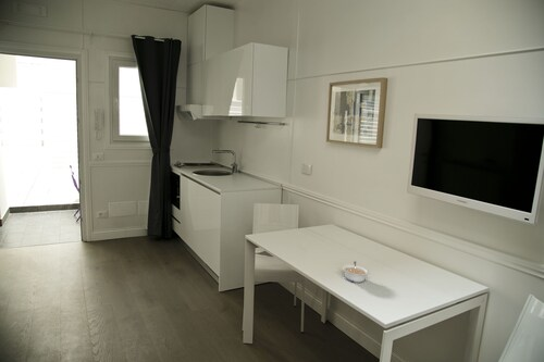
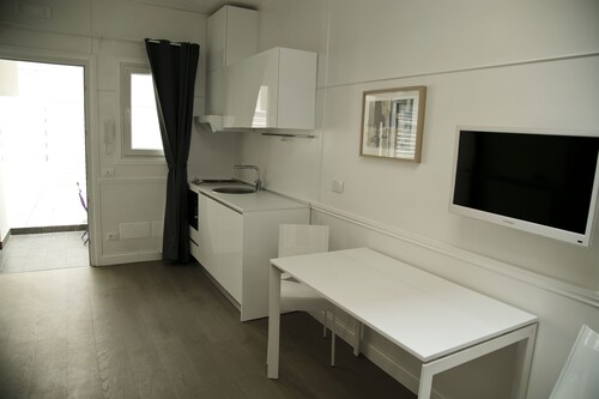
- legume (354, 273)
